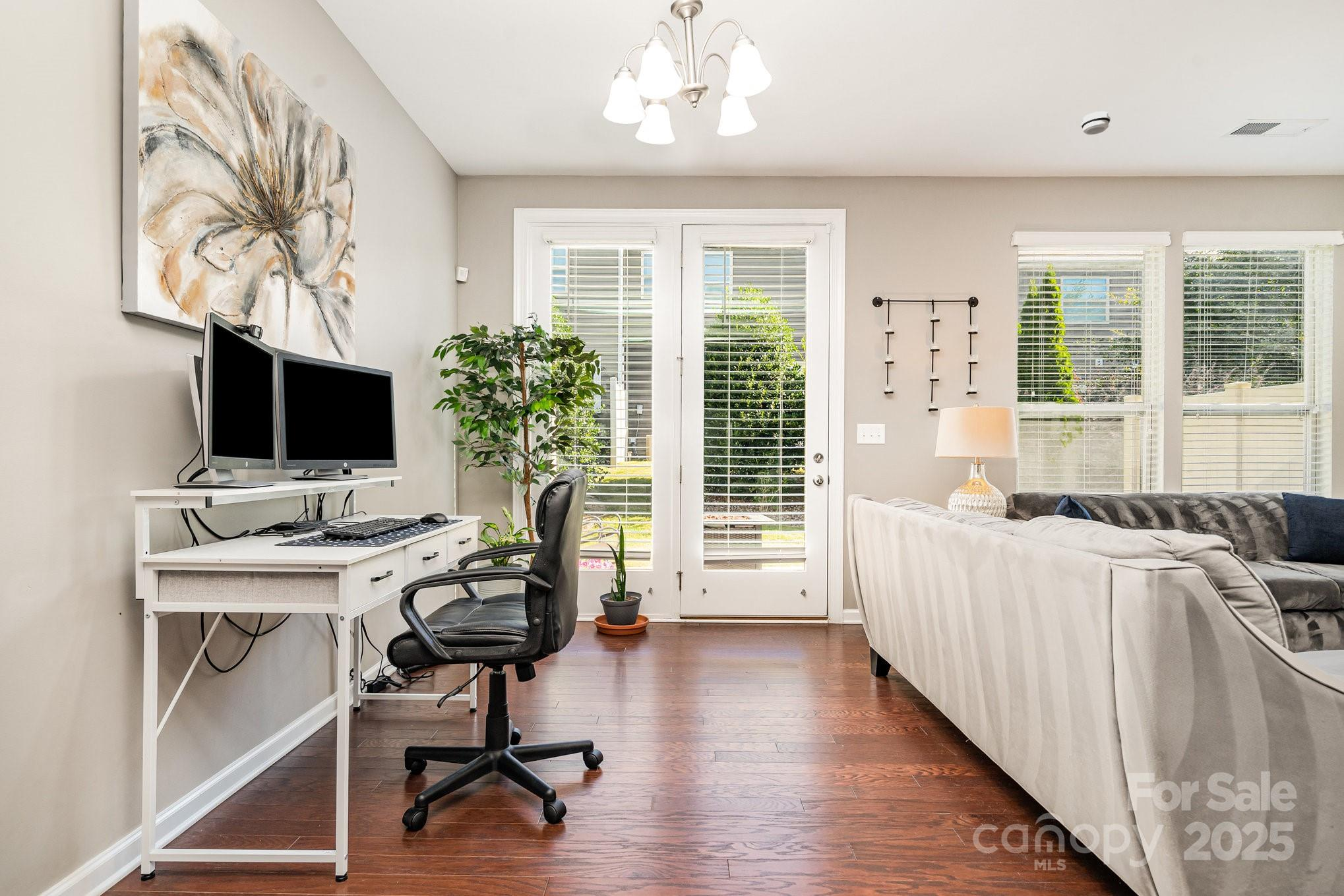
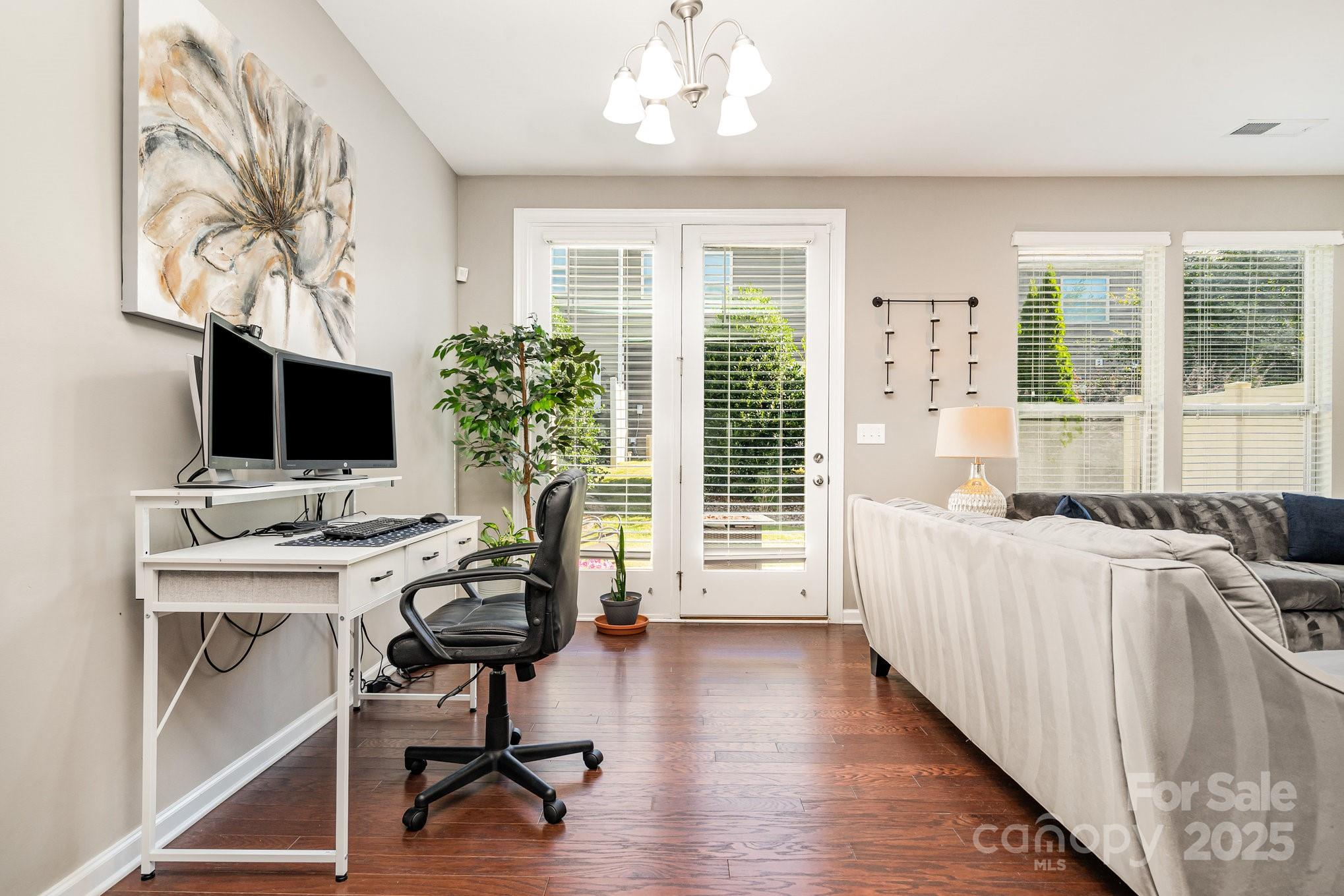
- smoke detector (1095, 123)
